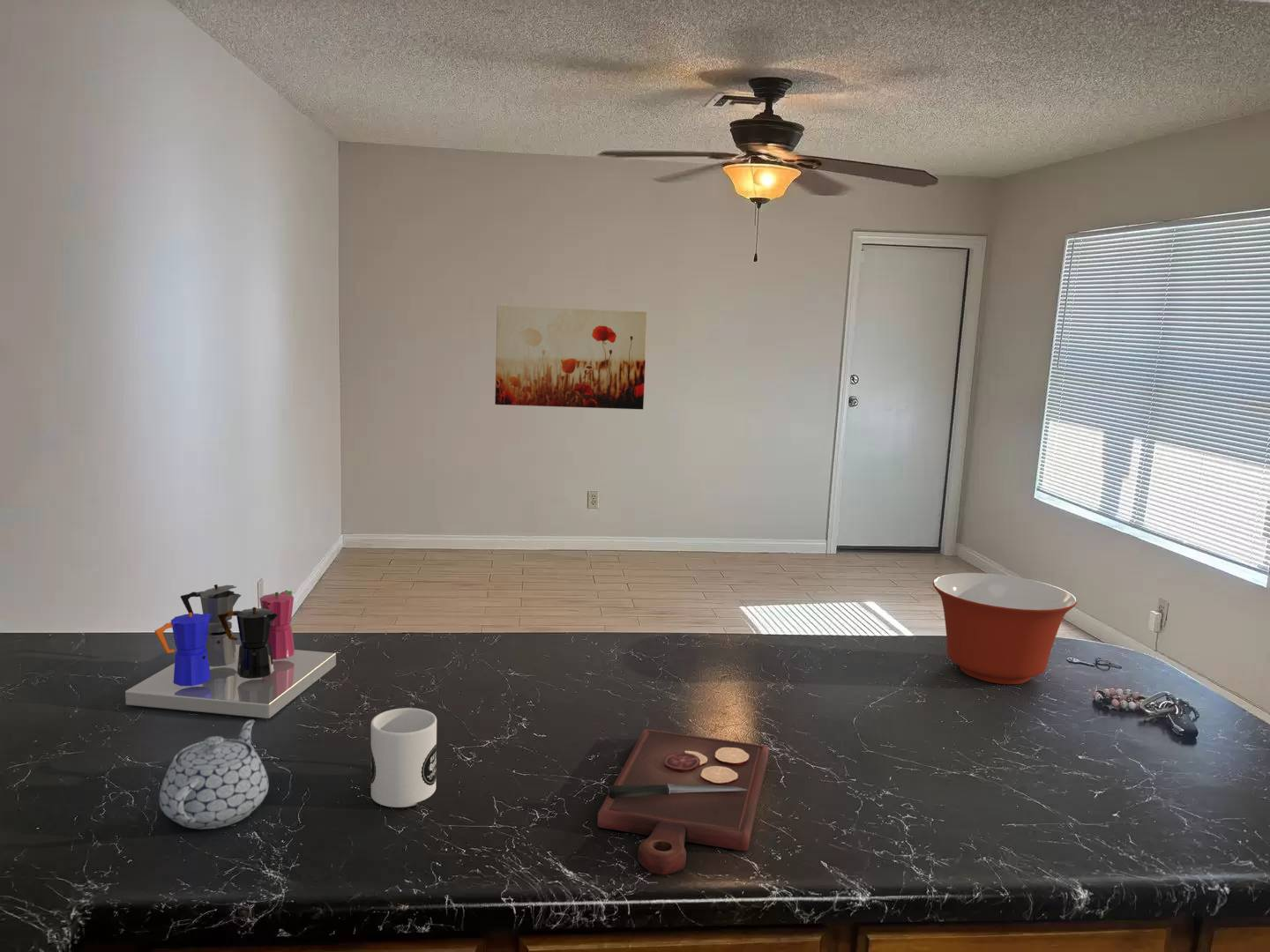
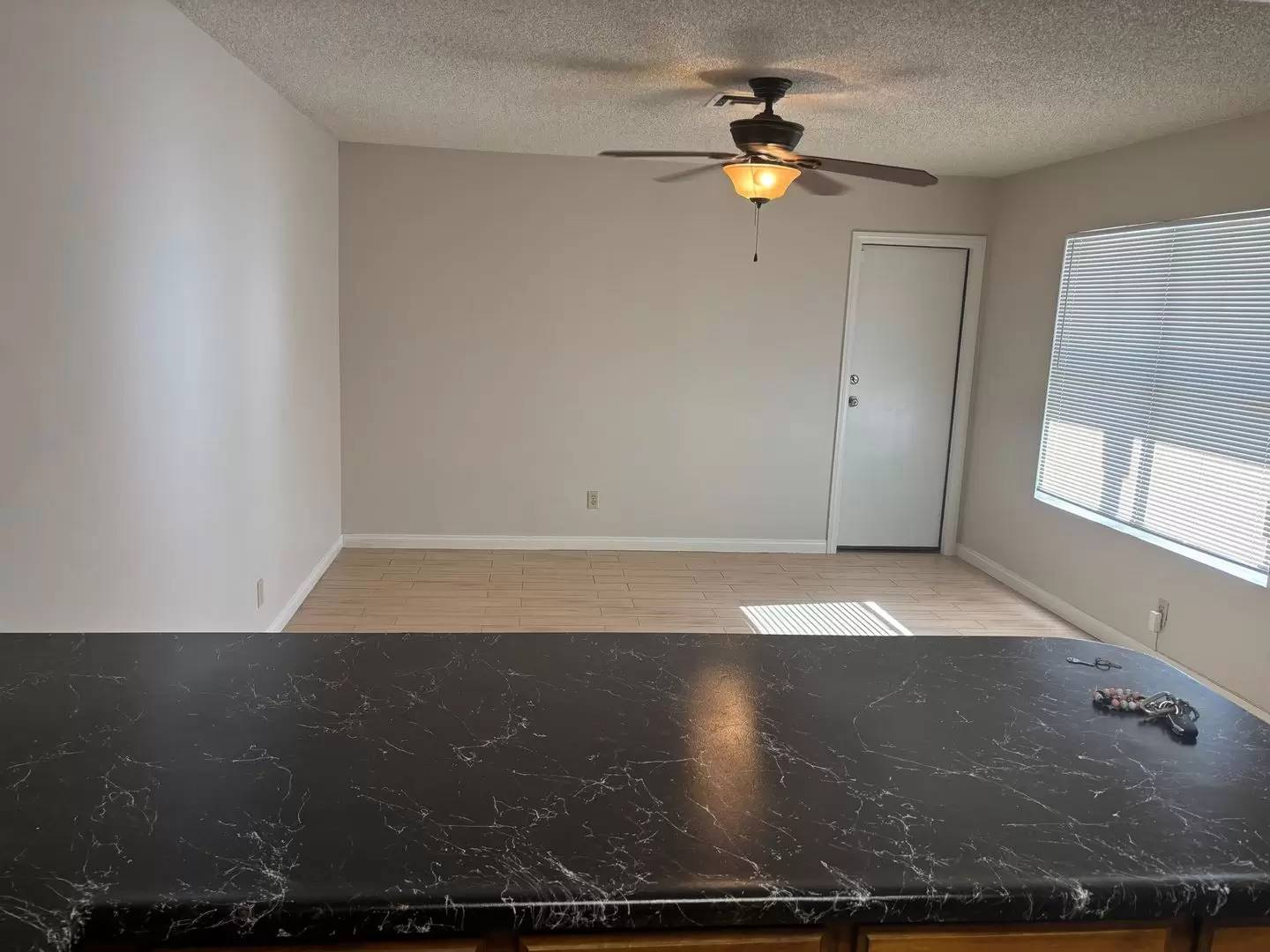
- mug (407, 750)
- wall art (571, 358)
- mixing bowl (998, 631)
- teapot (217, 773)
- coffee maker (236, 637)
- cutting board (693, 785)
